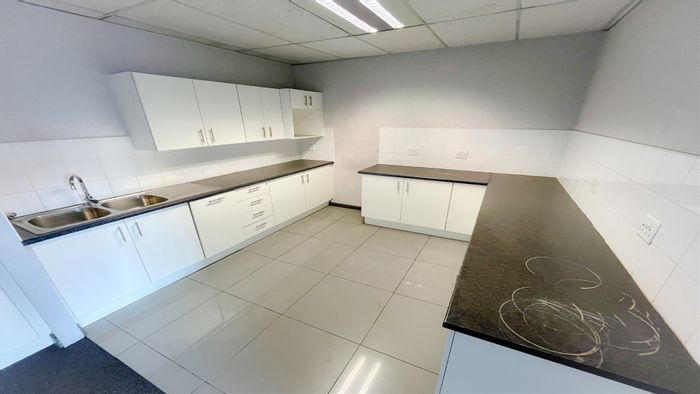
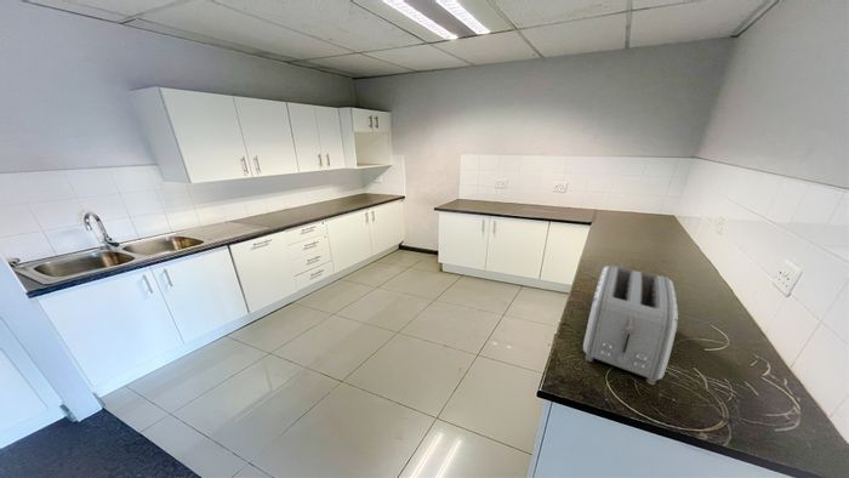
+ toaster (628, 312)
